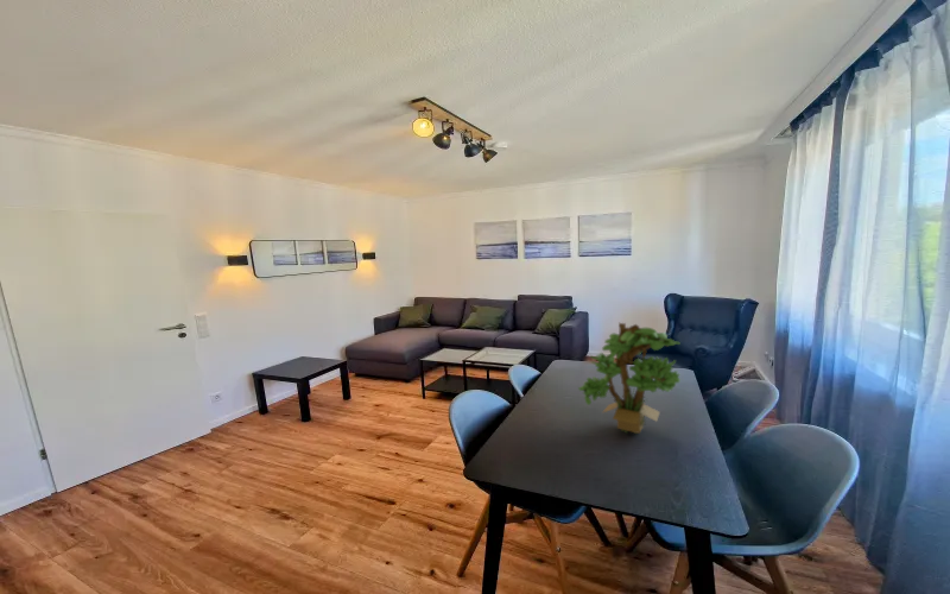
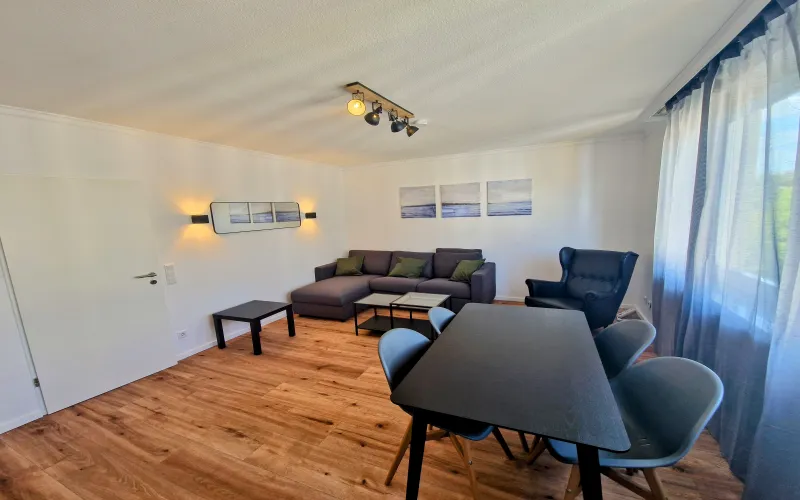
- flower bouquet (628, 377)
